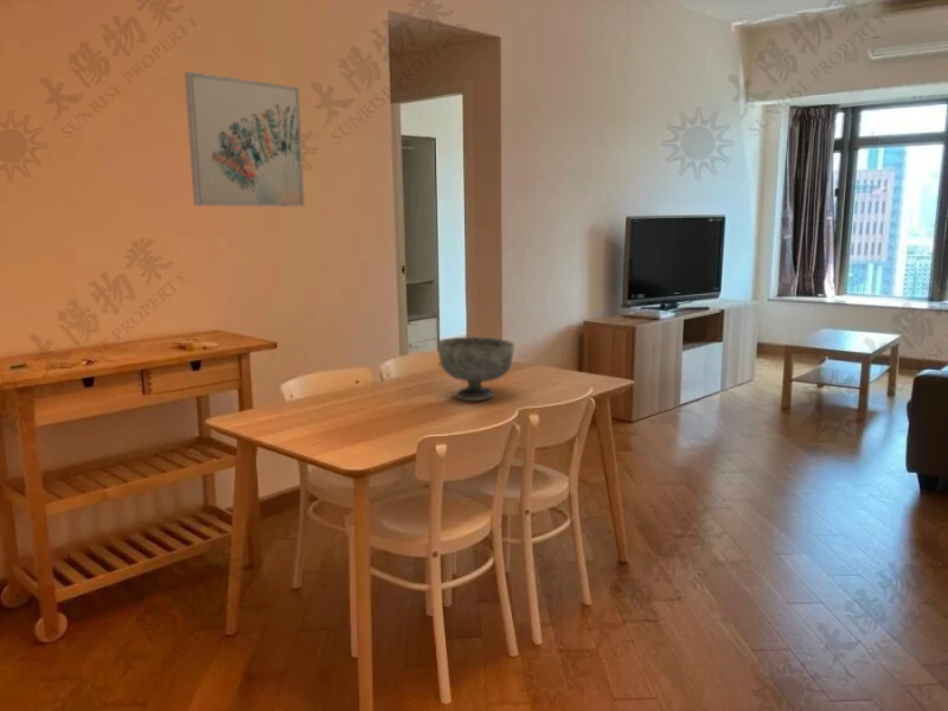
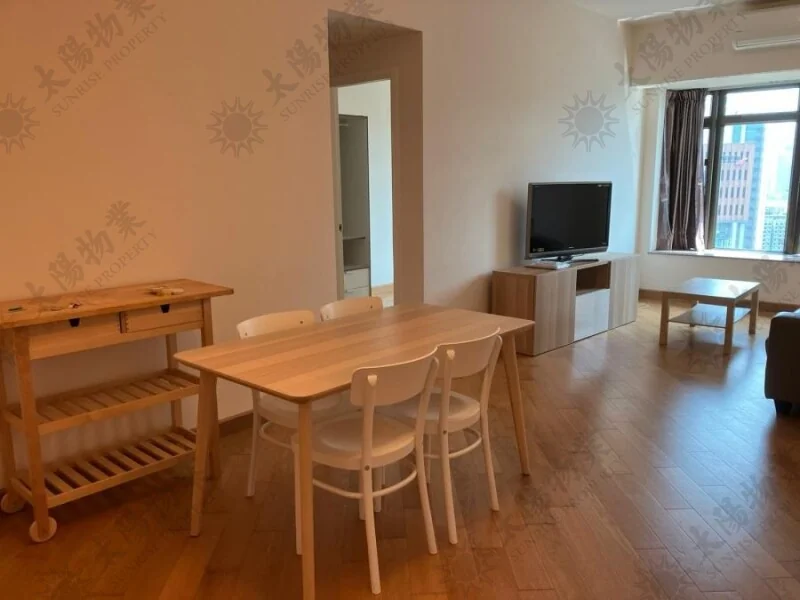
- wall art (248, 143)
- decorative bowl (475, 369)
